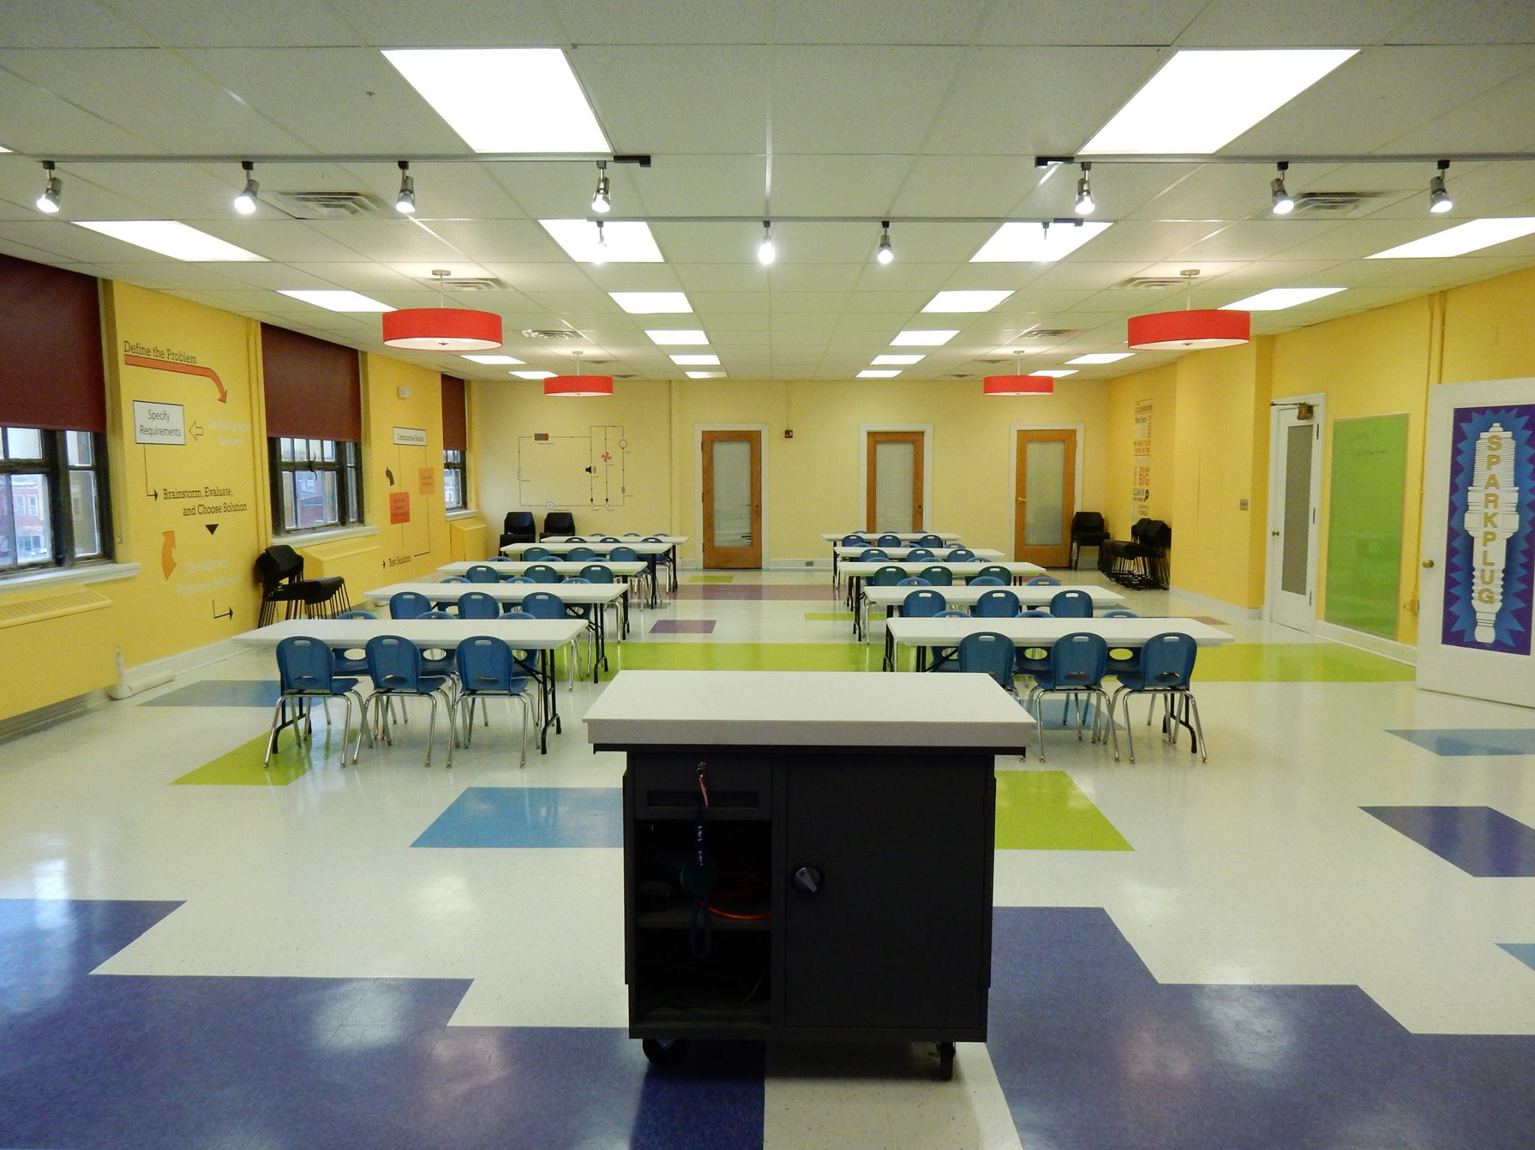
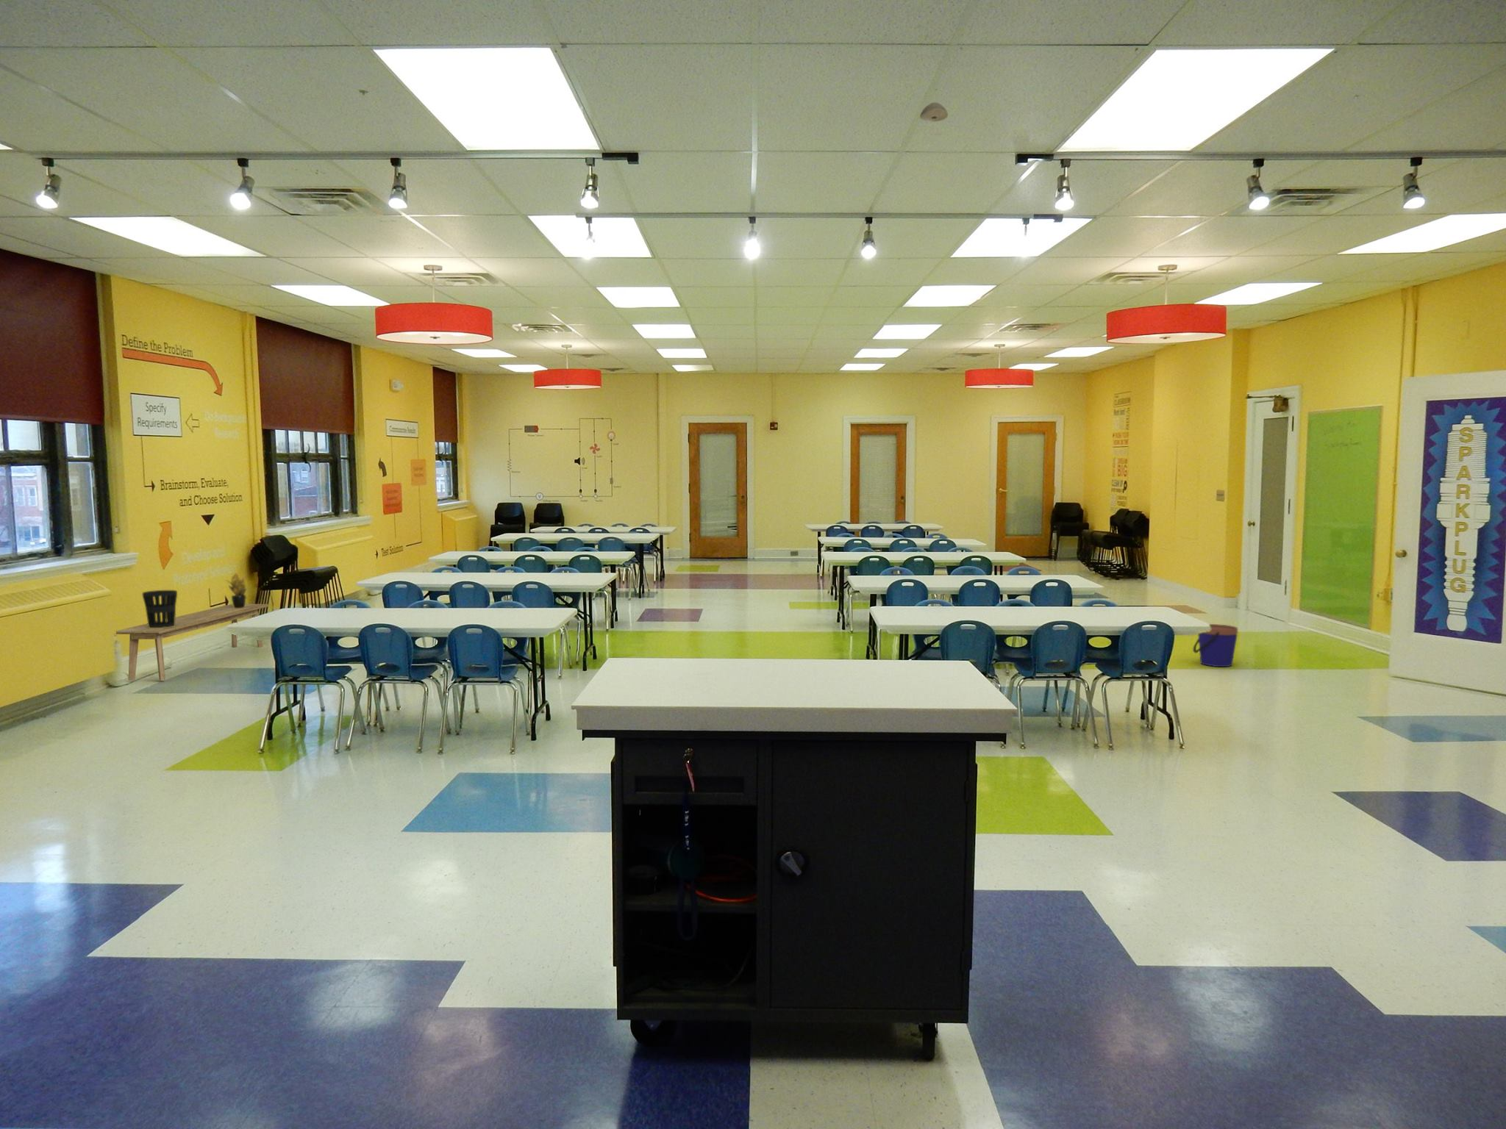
+ bucket (1214, 645)
+ potted plant (238, 589)
+ bench (198, 629)
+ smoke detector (934, 110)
+ wastebasket (160, 608)
